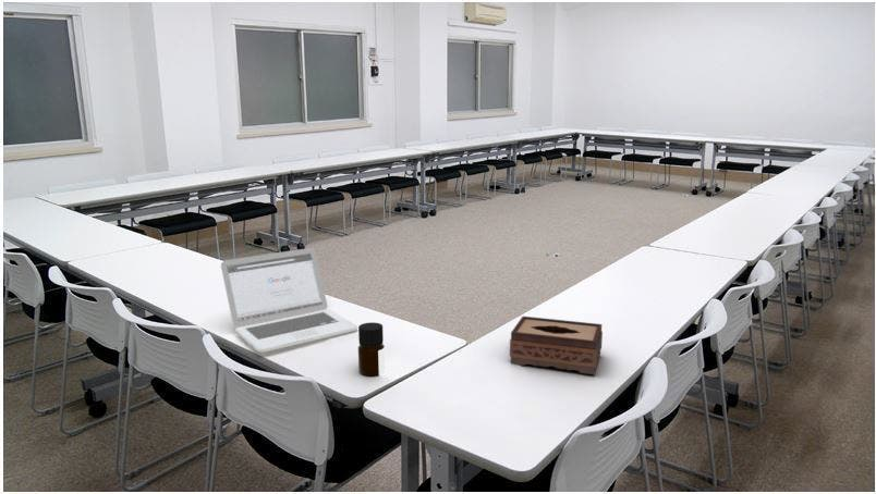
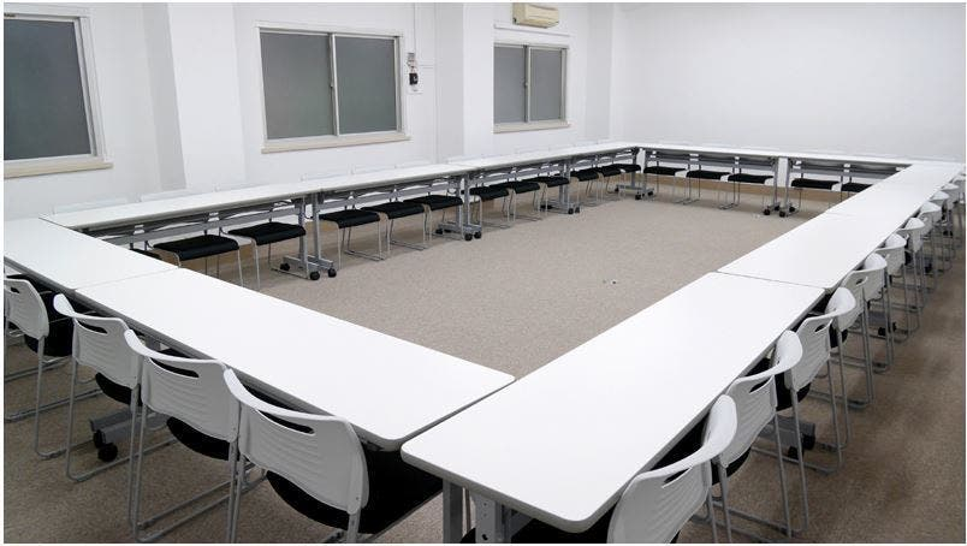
- laptop (289, 295)
- tissue box (556, 343)
- bottle (370, 348)
